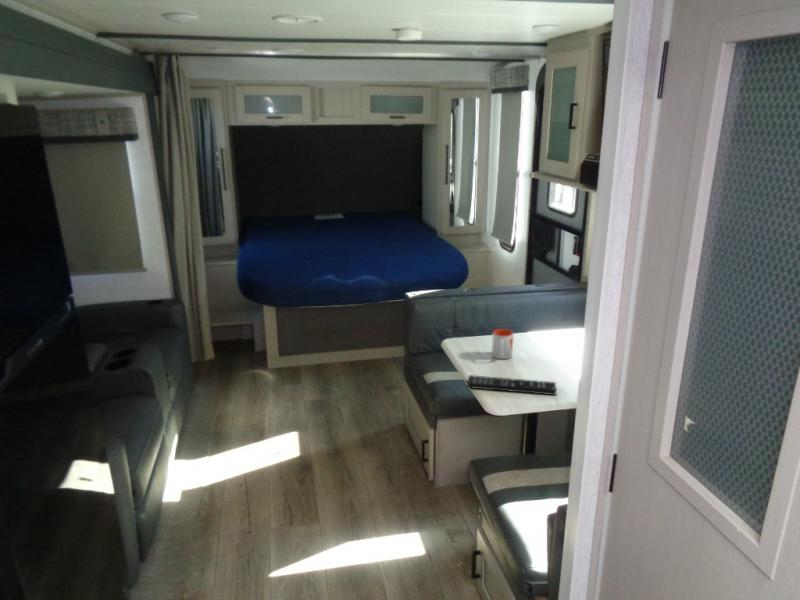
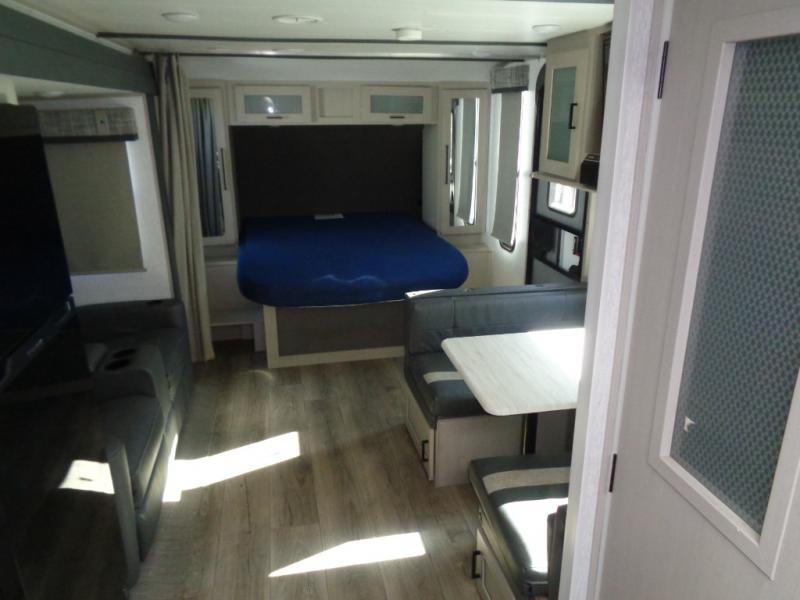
- remote control (511, 384)
- mug (502, 345)
